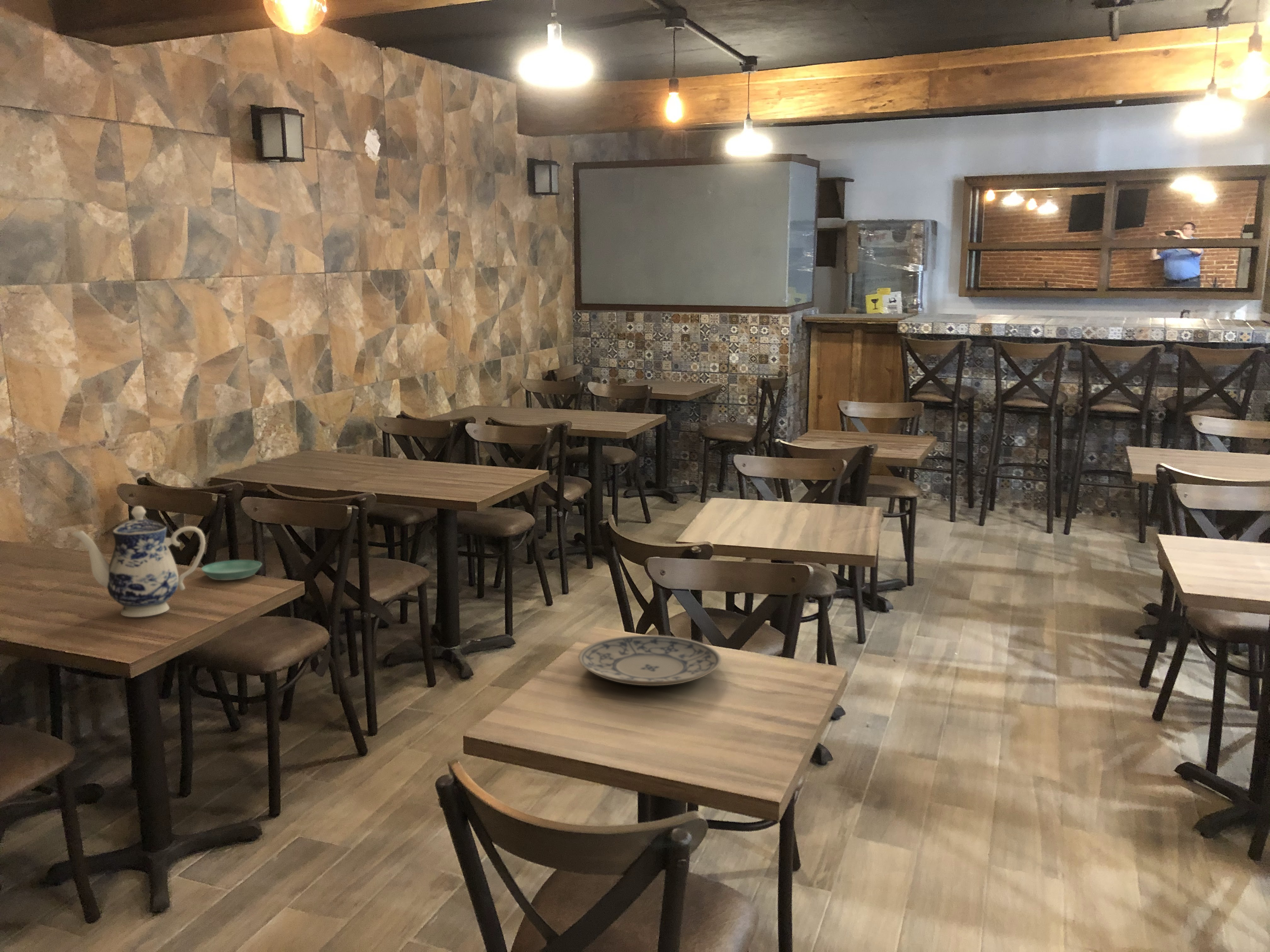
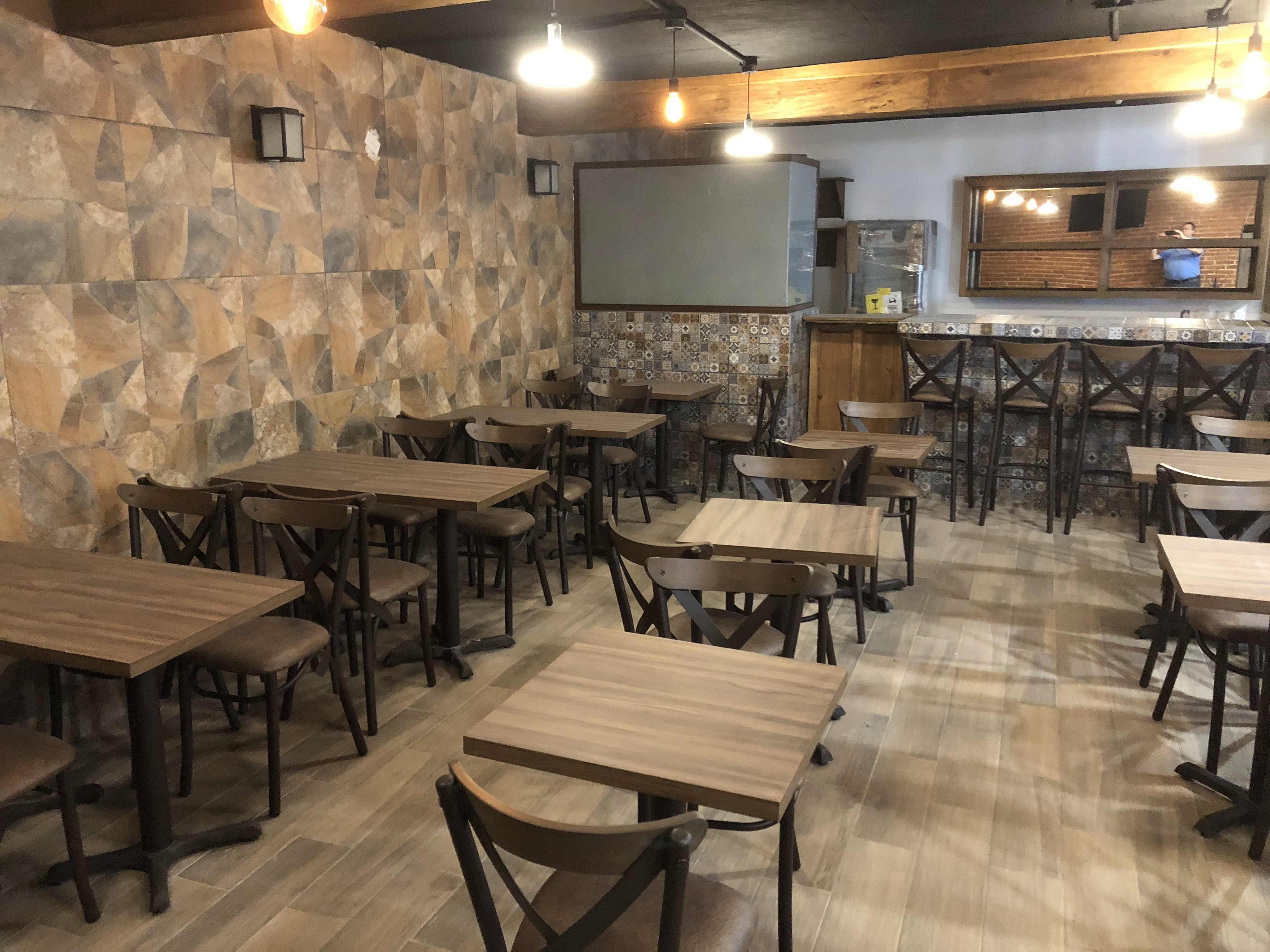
- teapot (142, 559)
- saucer (232, 571)
- plate (649, 664)
